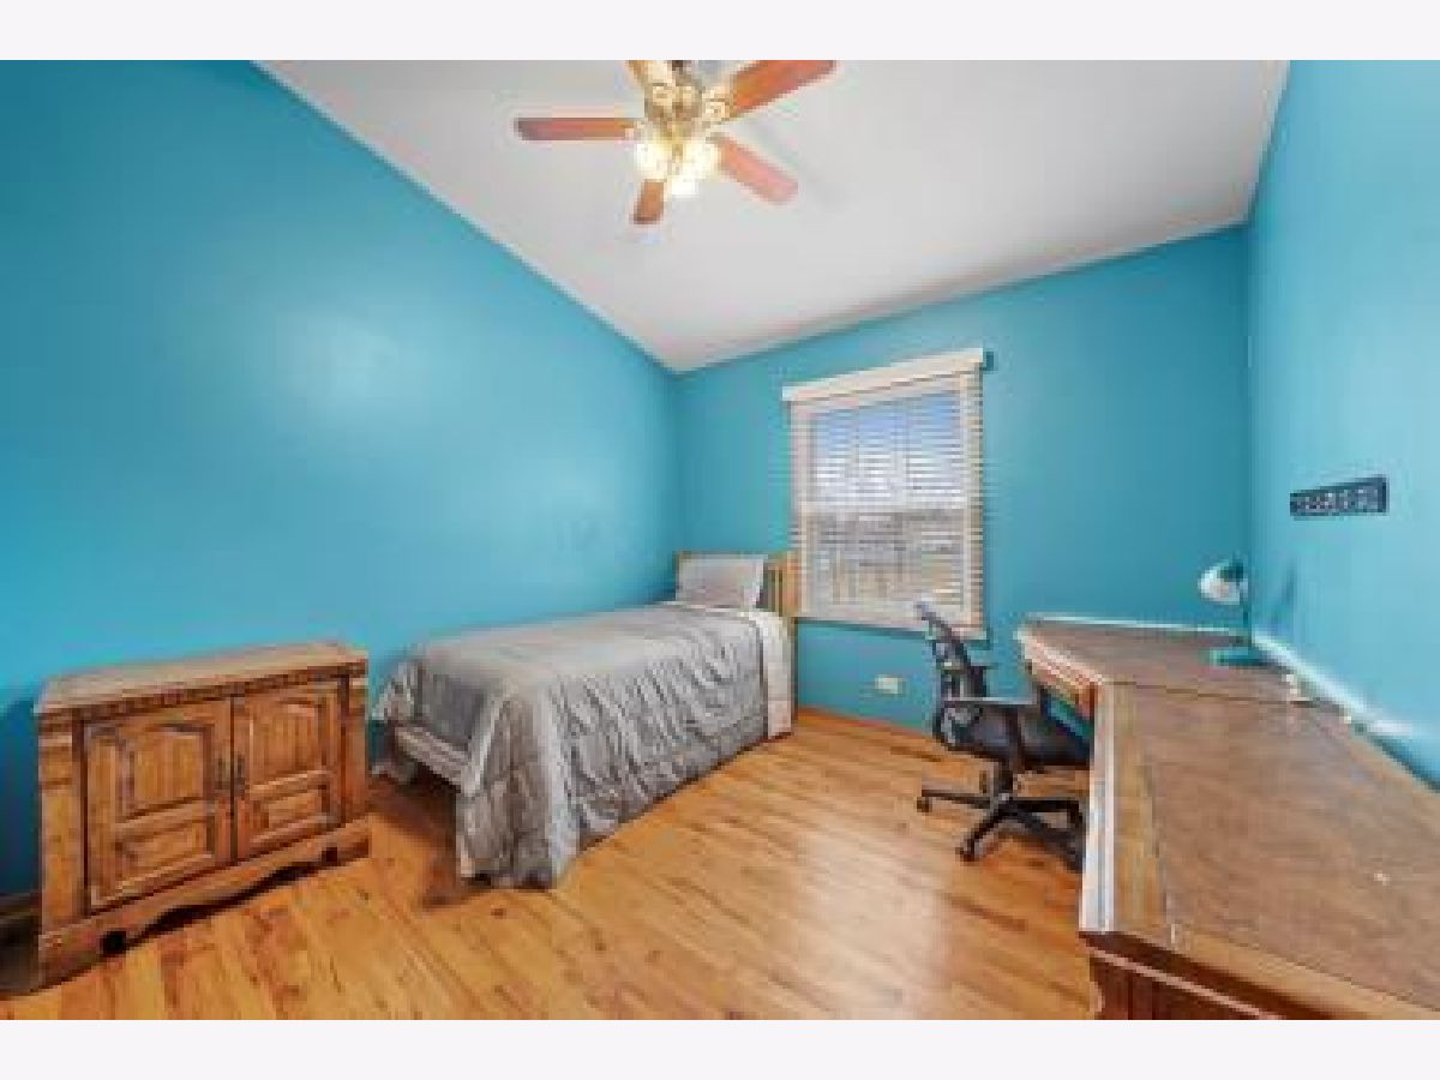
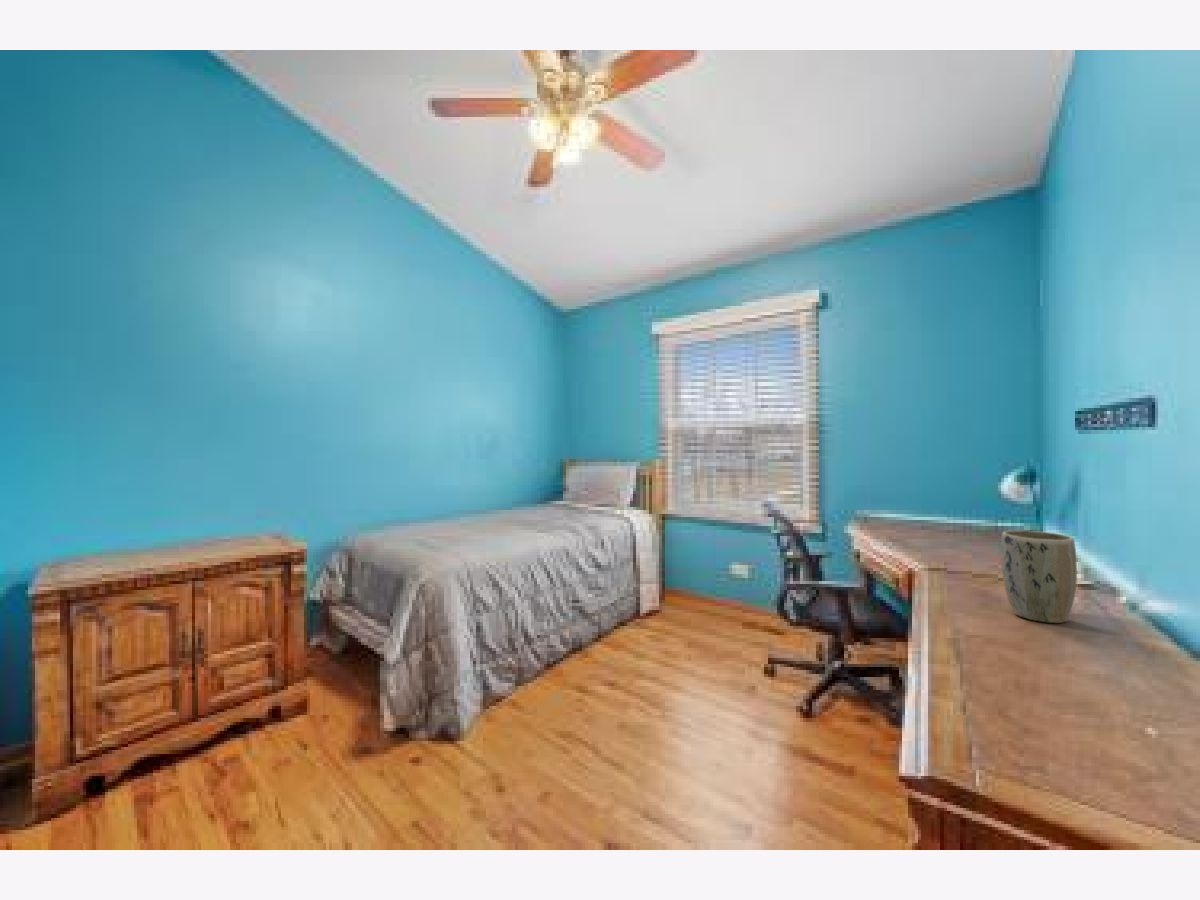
+ plant pot (1037, 575)
